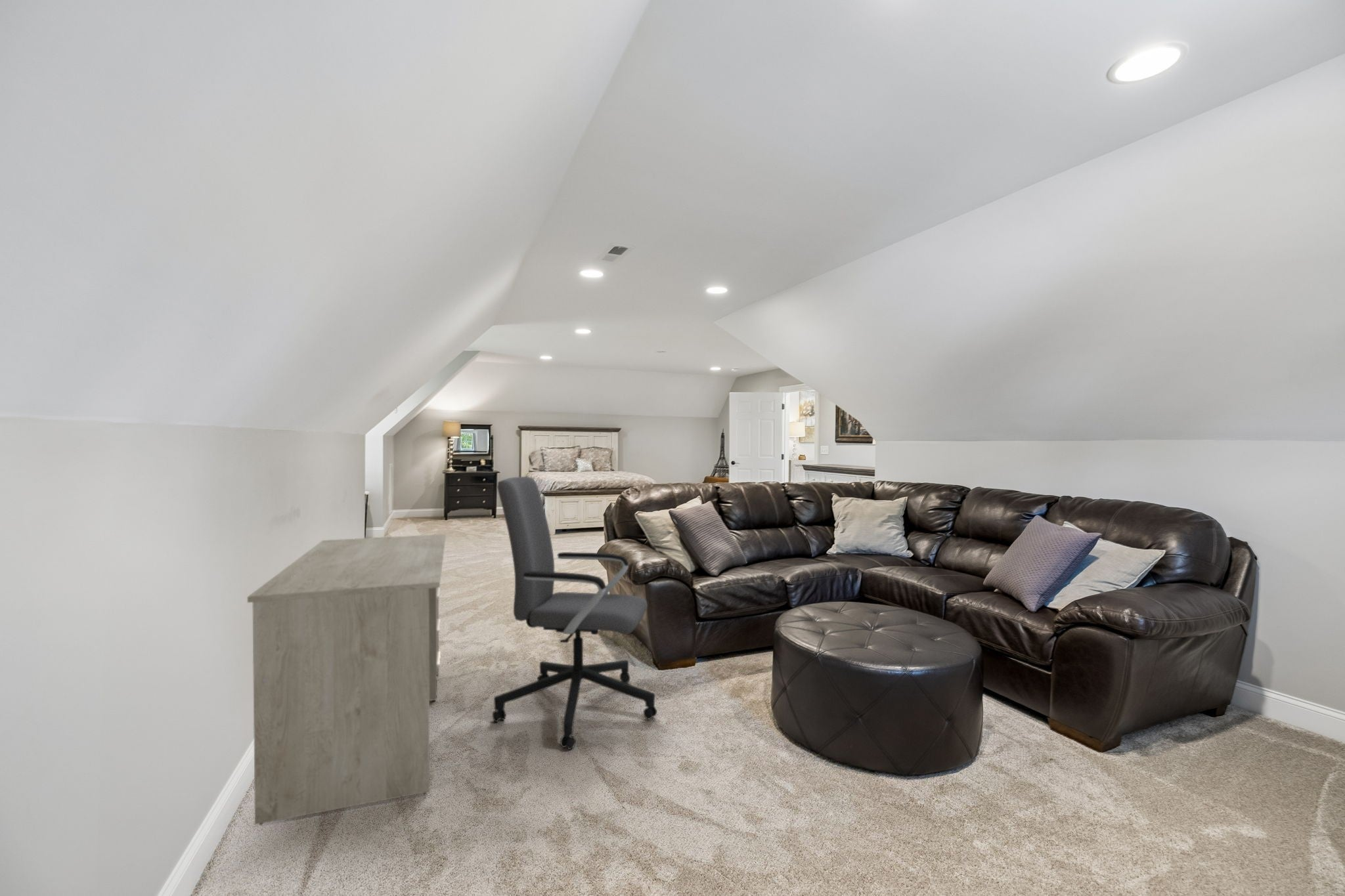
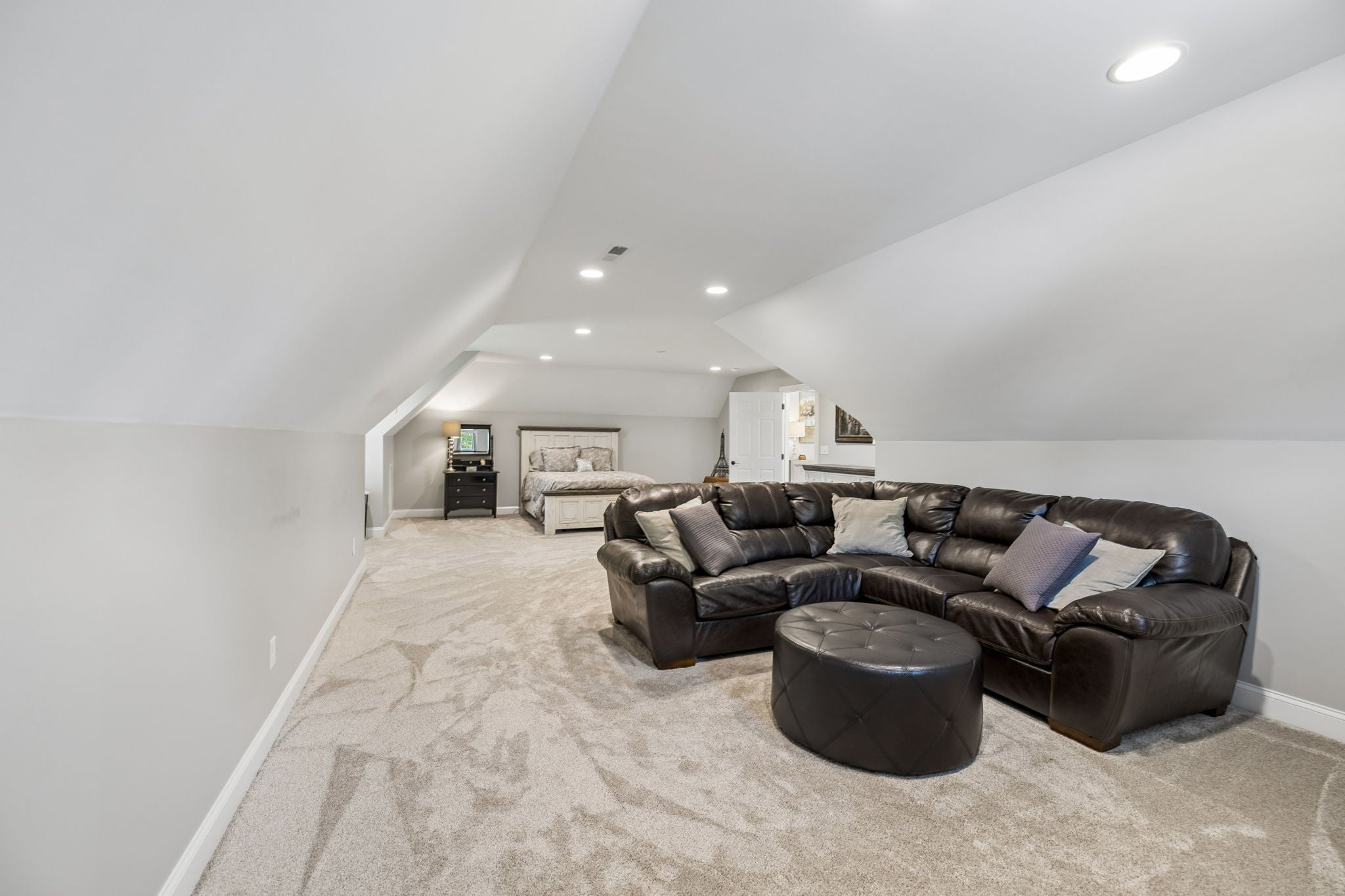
- desk (371, 645)
- office chair (579, 594)
